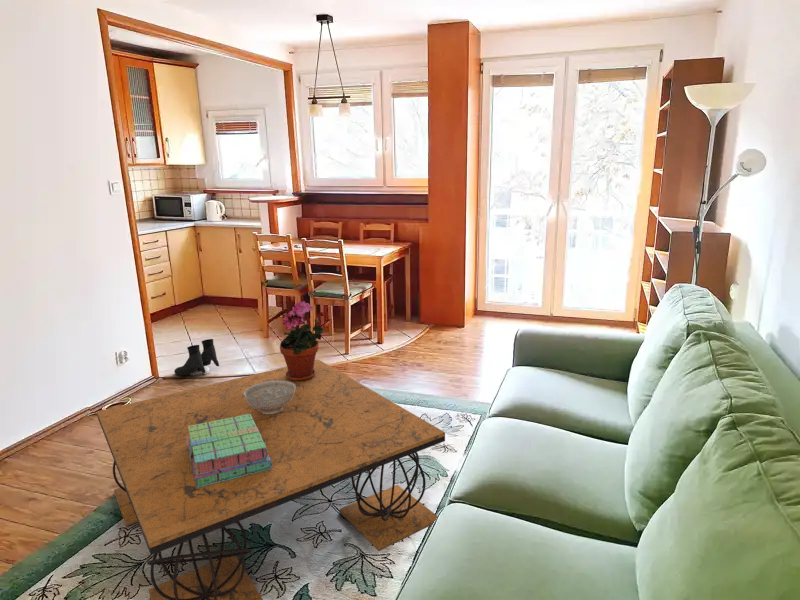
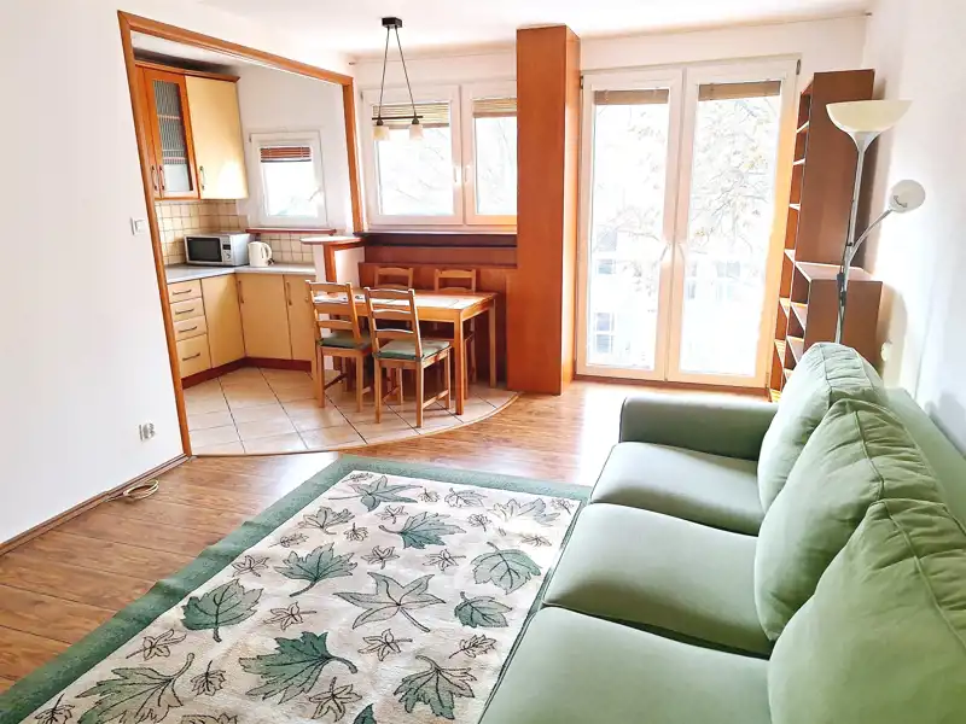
- potted plant (300, 338)
- coffee table (266, 470)
- decorative bowl (270, 399)
- boots (195, 356)
- stack of books (226, 446)
